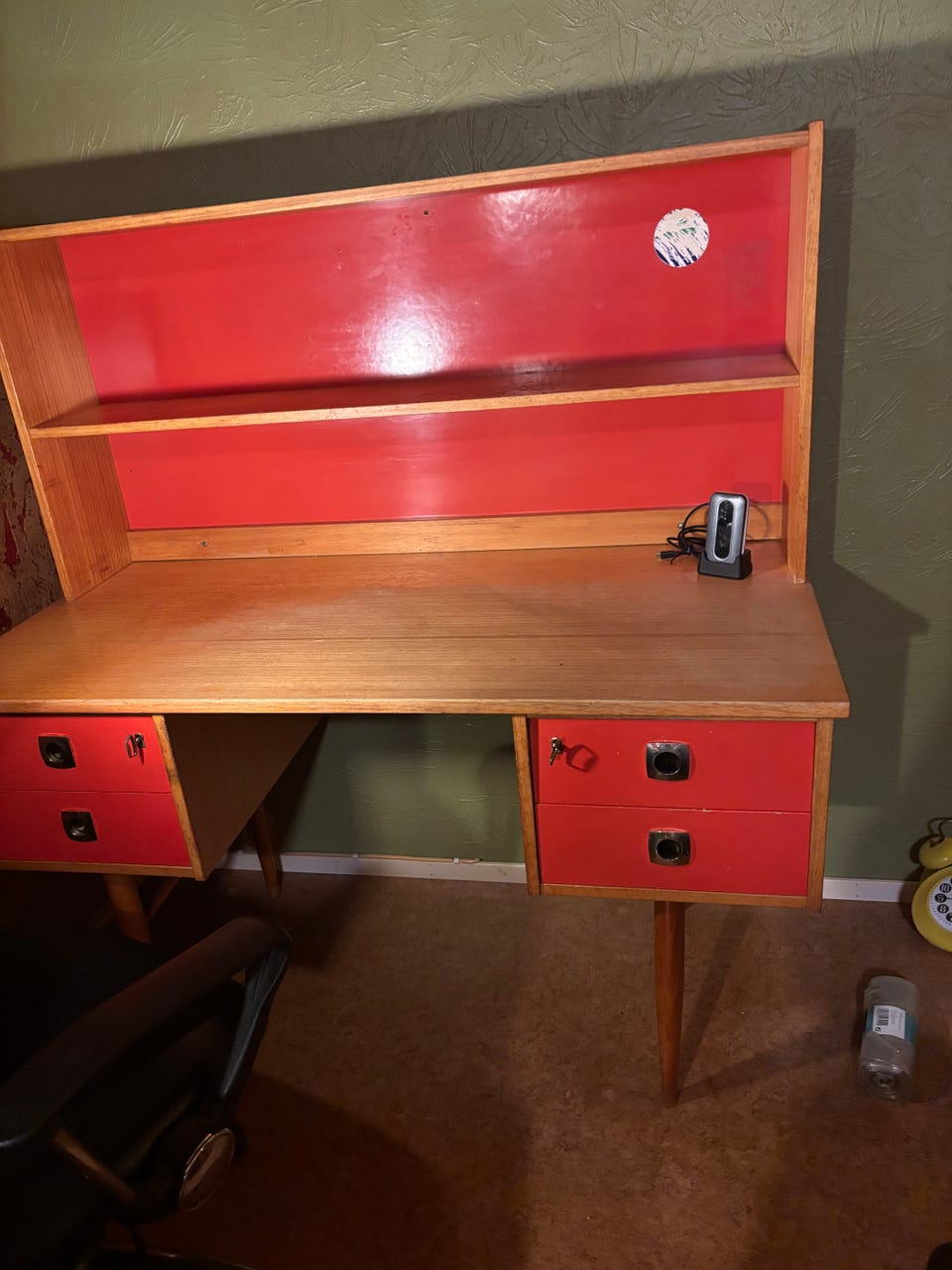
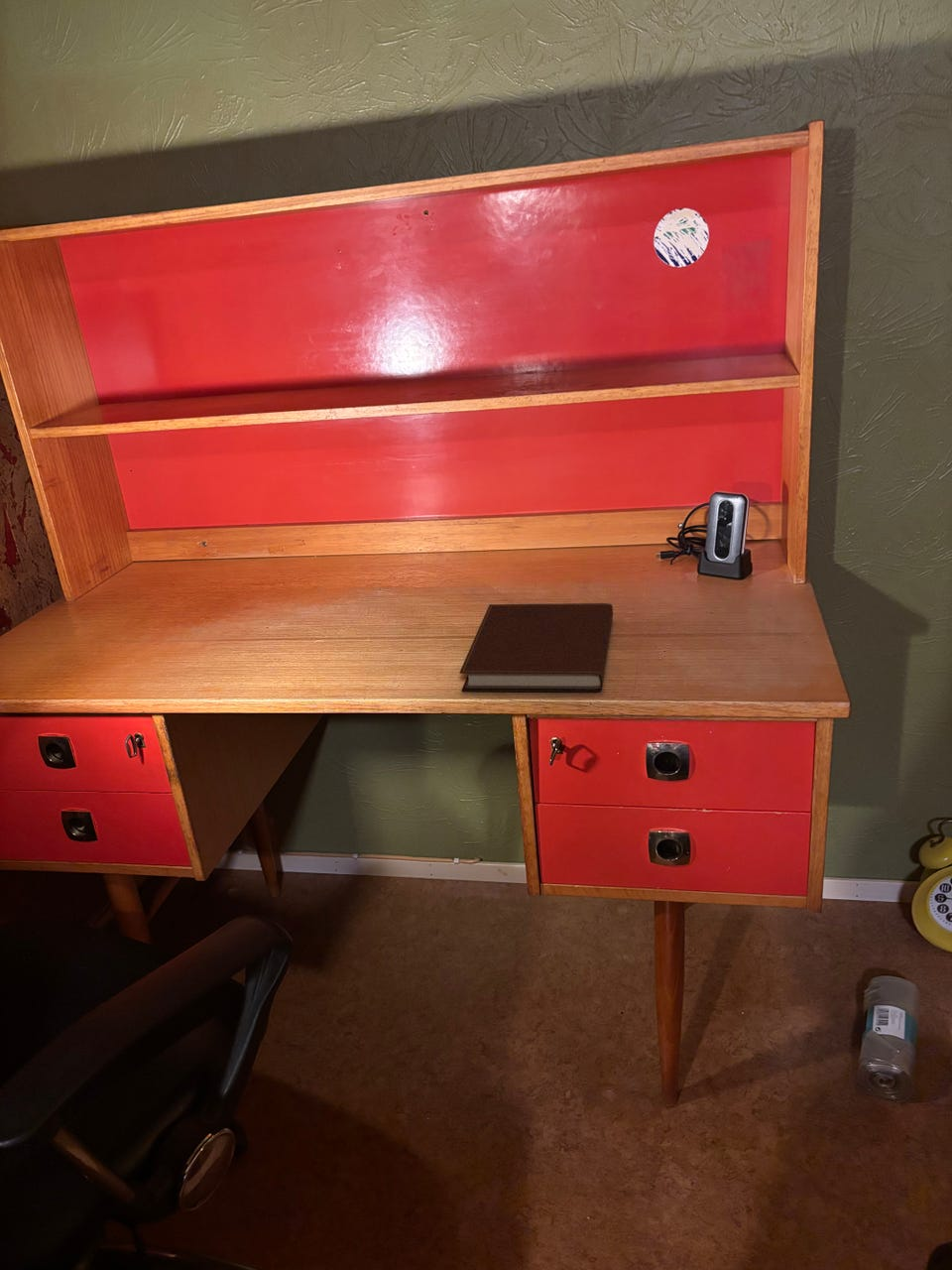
+ notebook (540, 644)
